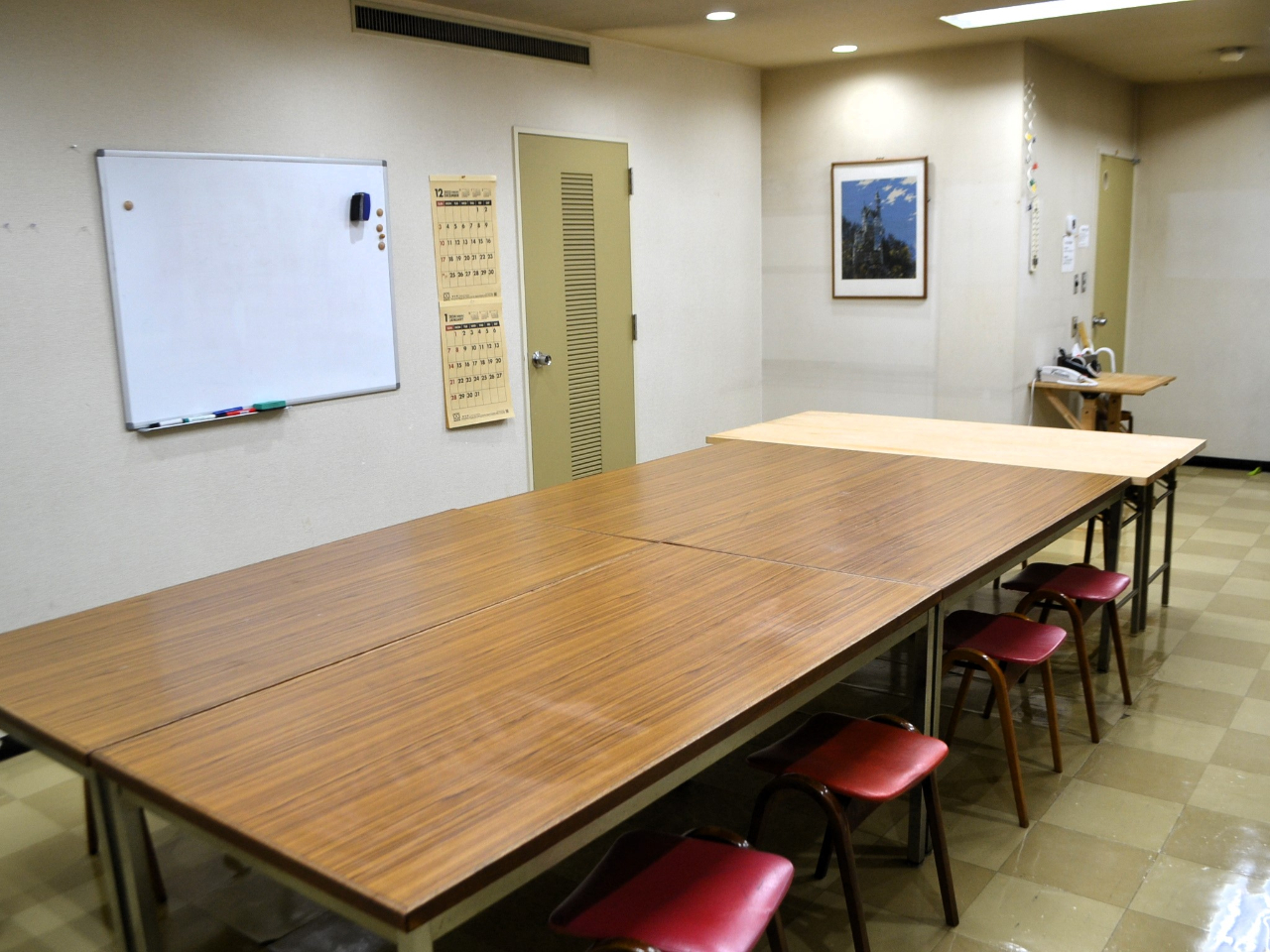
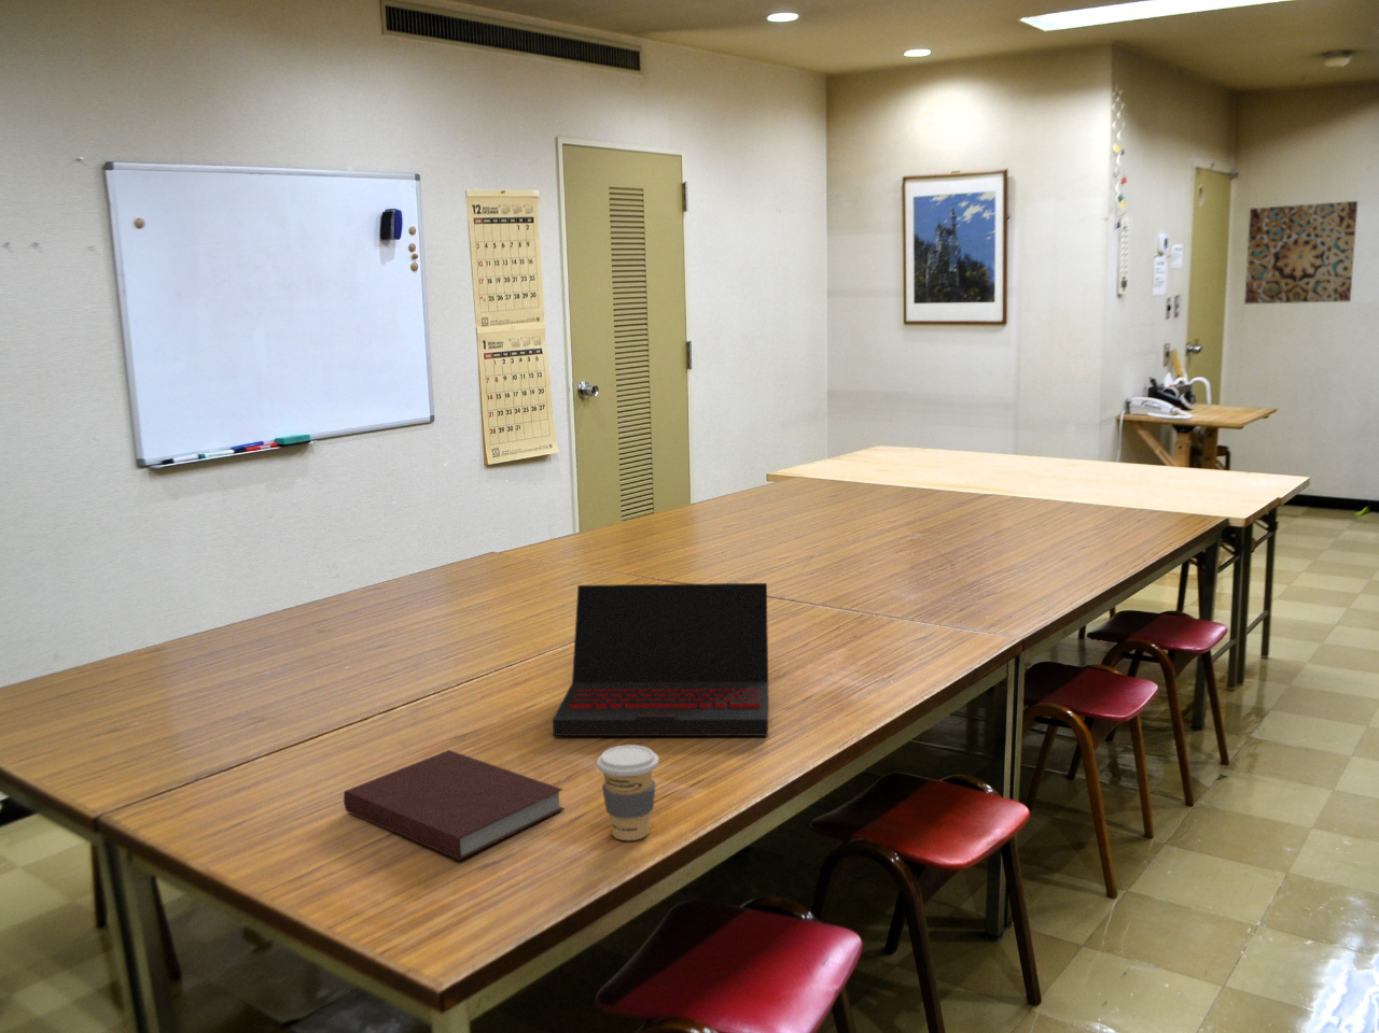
+ coffee cup (628, 793)
+ notebook (453, 800)
+ laptop (666, 653)
+ wall art (1300, 254)
